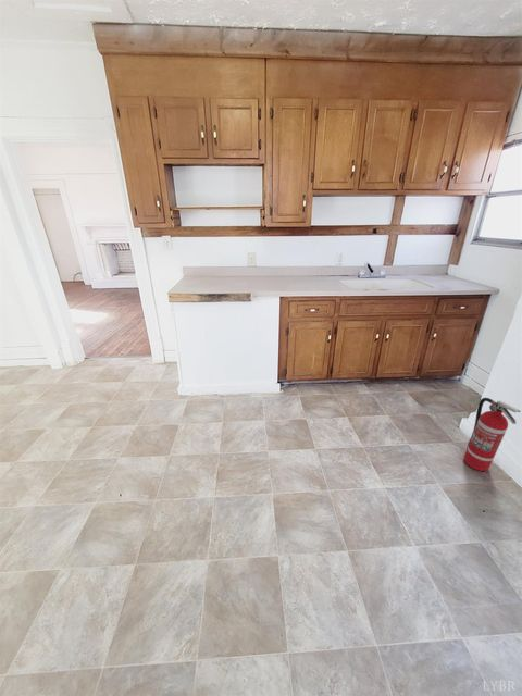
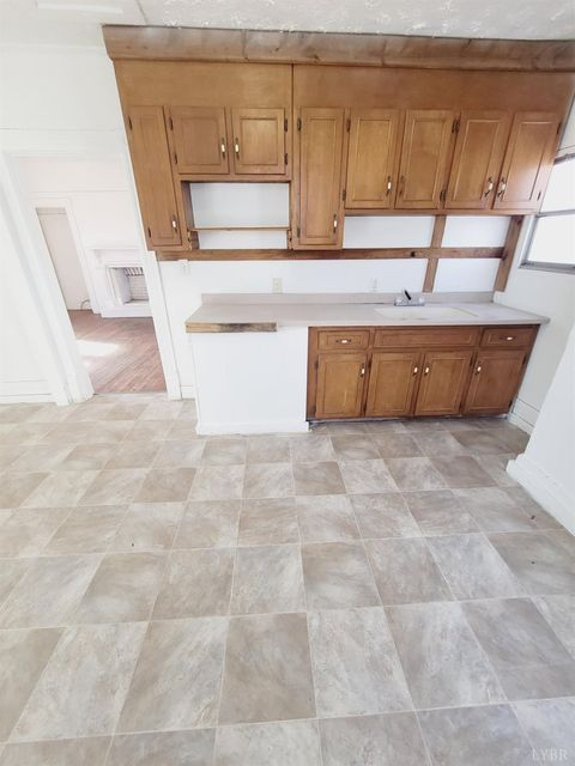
- fire extinguisher (487, 432)
